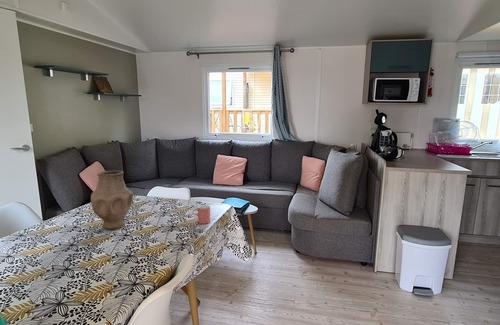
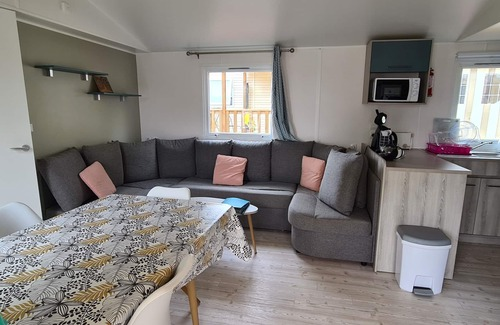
- vase (111, 199)
- cup (201, 214)
